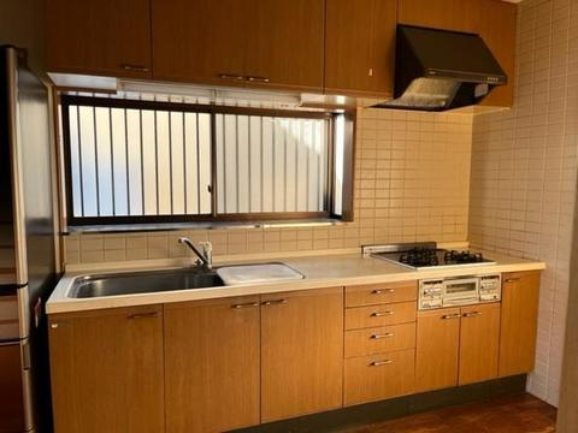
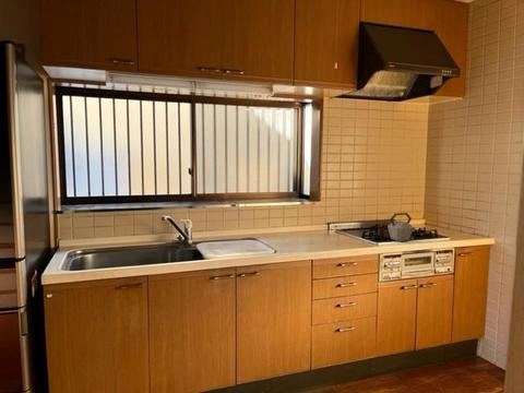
+ kettle (392, 225)
